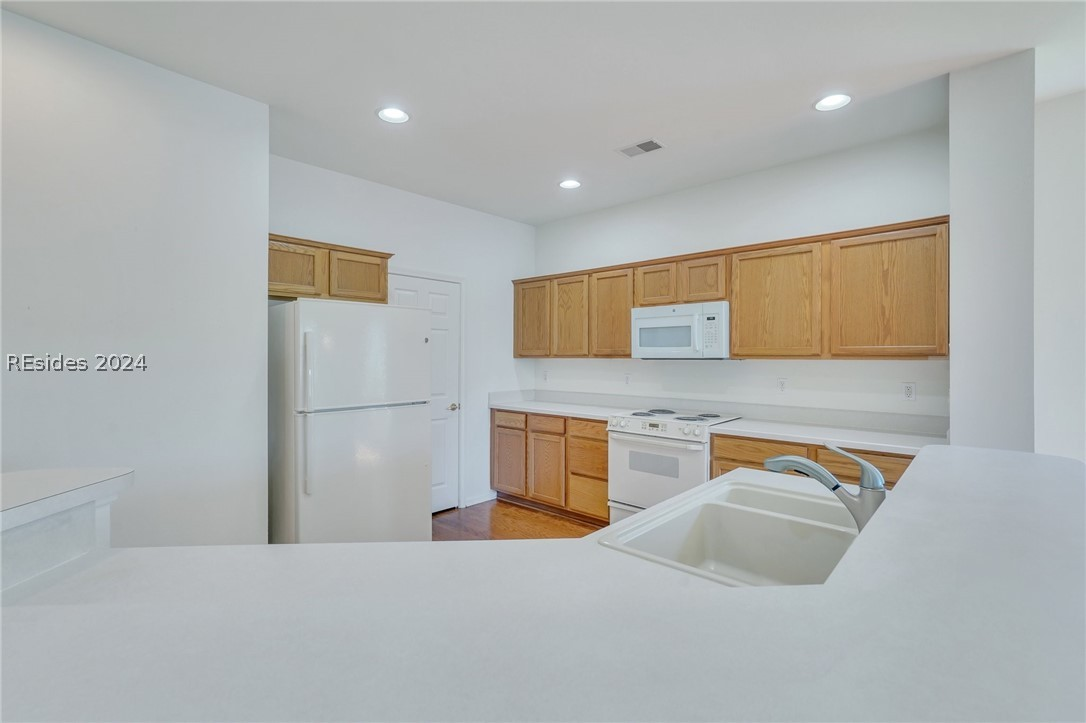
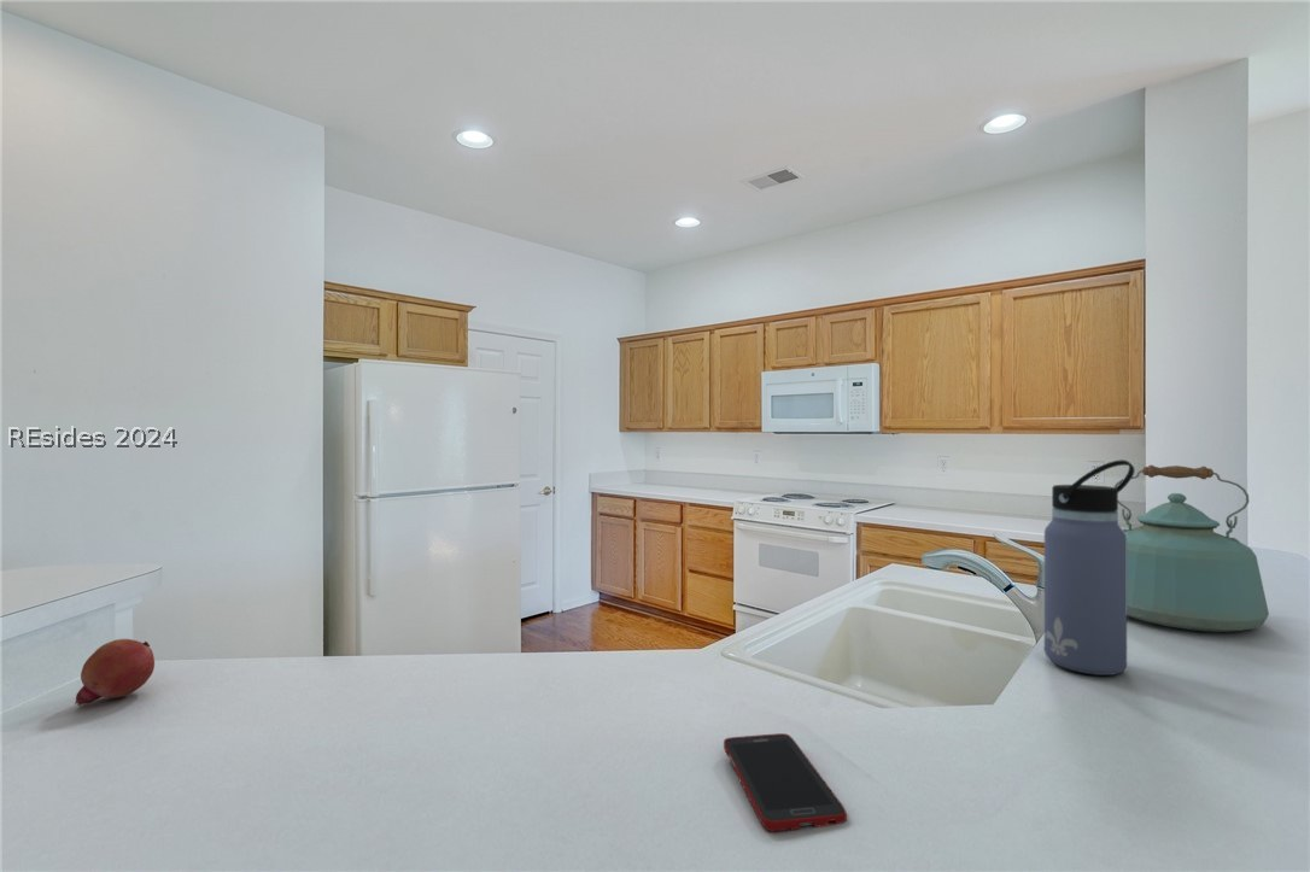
+ fruit (116, 668)
+ water bottle (1087, 562)
+ kettle (1159, 539)
+ cell phone (778, 777)
